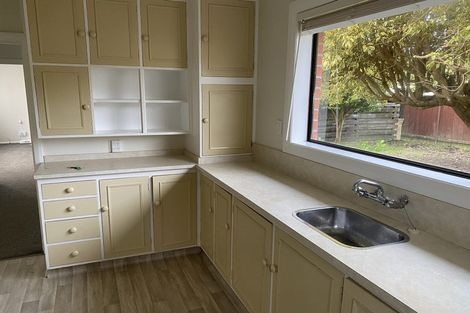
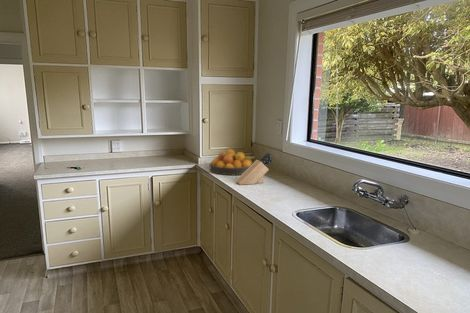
+ fruit bowl (231, 160)
+ knife block (254, 167)
